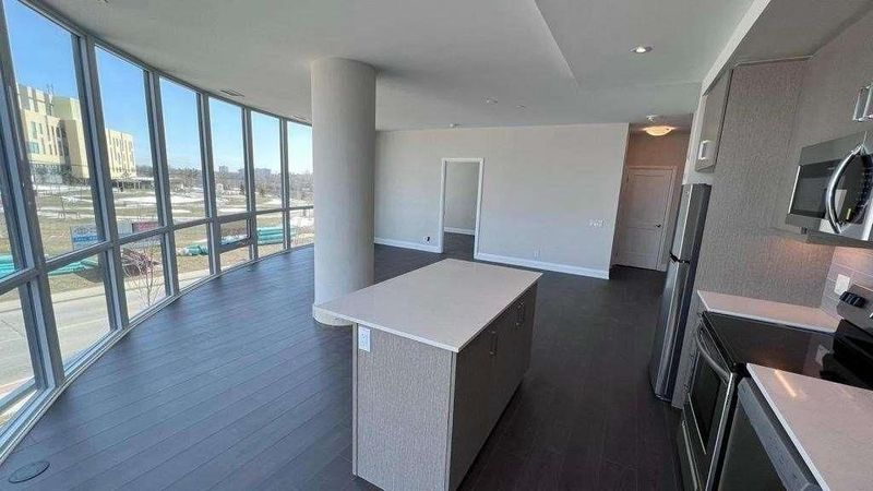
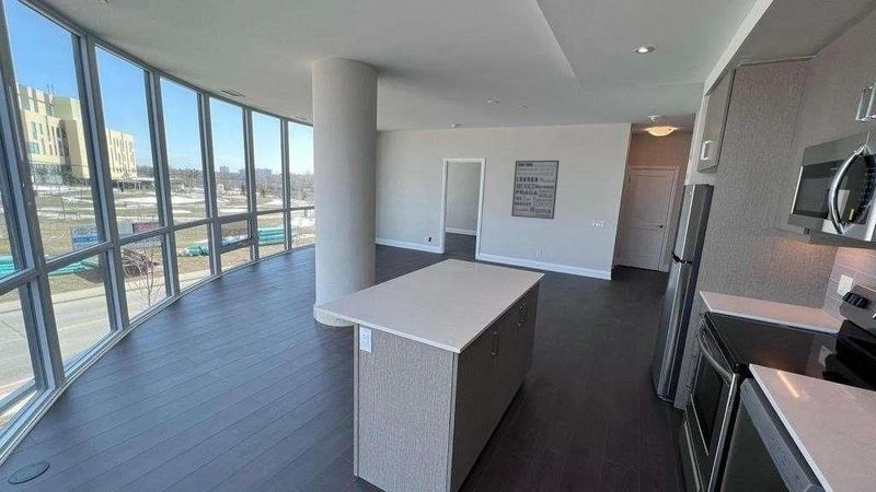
+ wall art (534, 189)
